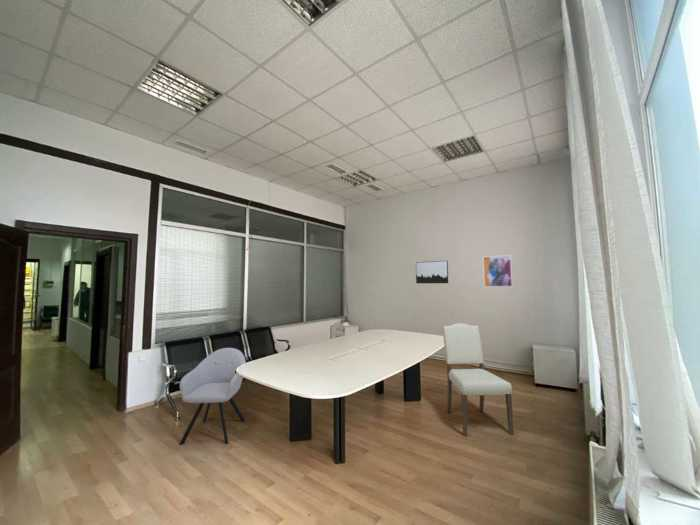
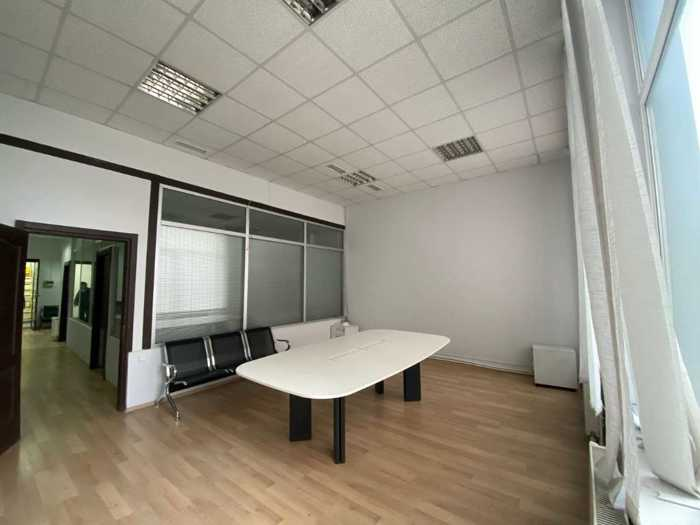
- wall art (497, 271)
- wall art (431, 272)
- chair (472, 373)
- chair (217, 390)
